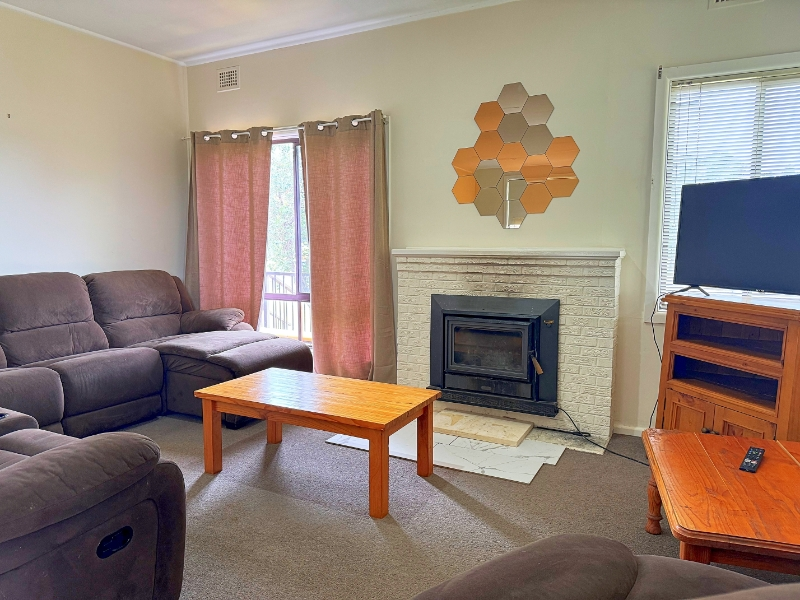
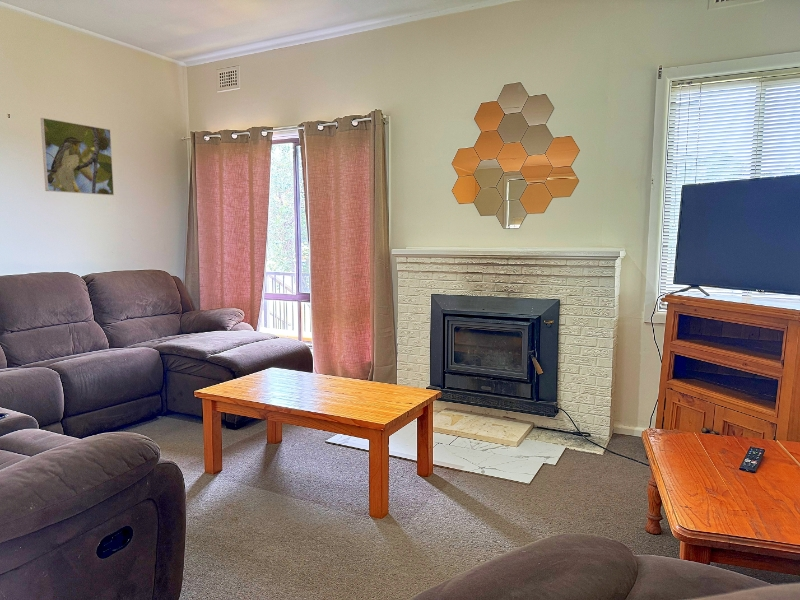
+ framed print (79, 158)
